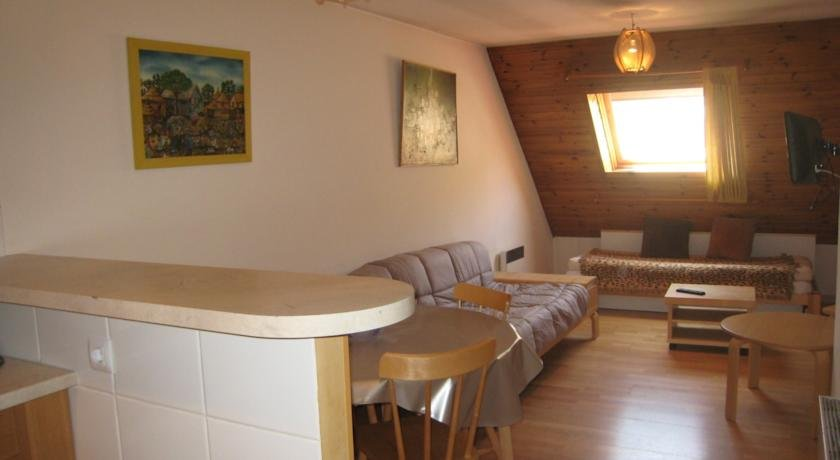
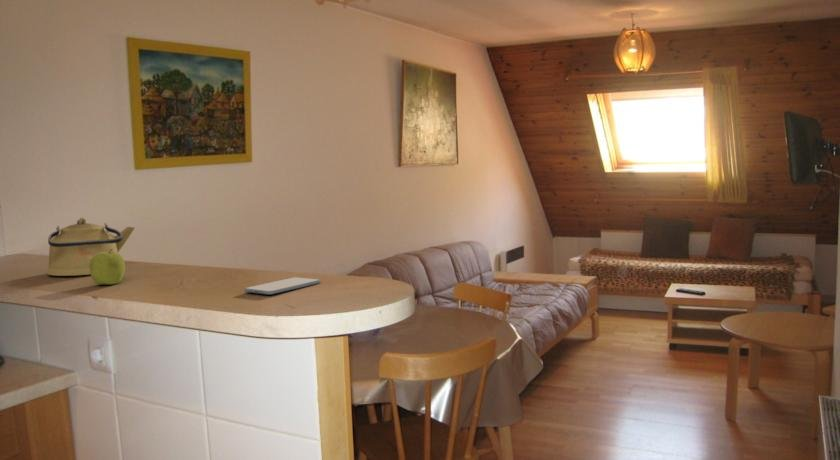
+ kettle (91, 243)
+ smartphone (283, 285)
+ fruit (107, 266)
